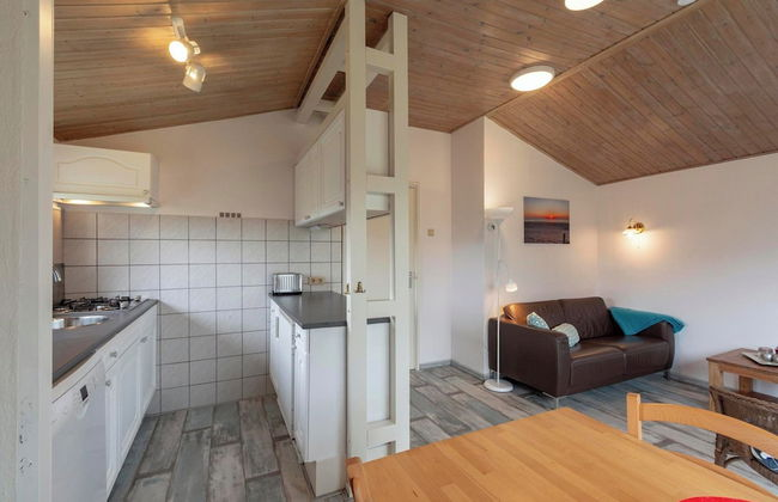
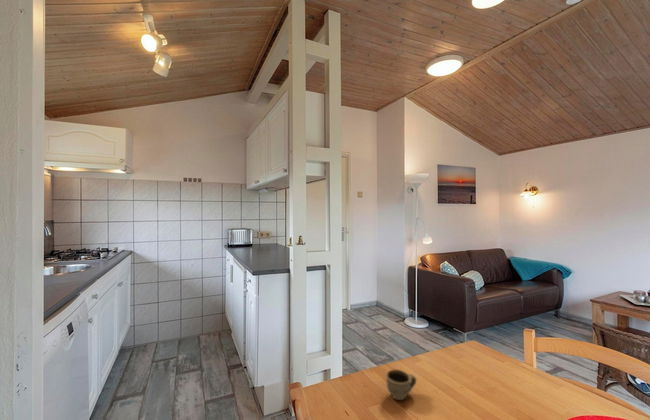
+ cup (402, 385)
